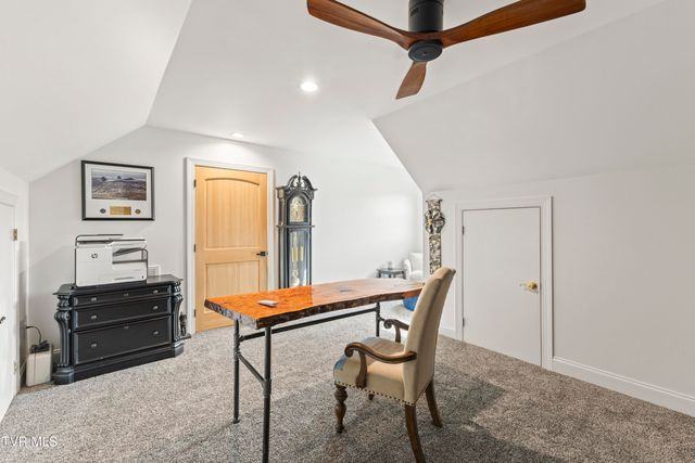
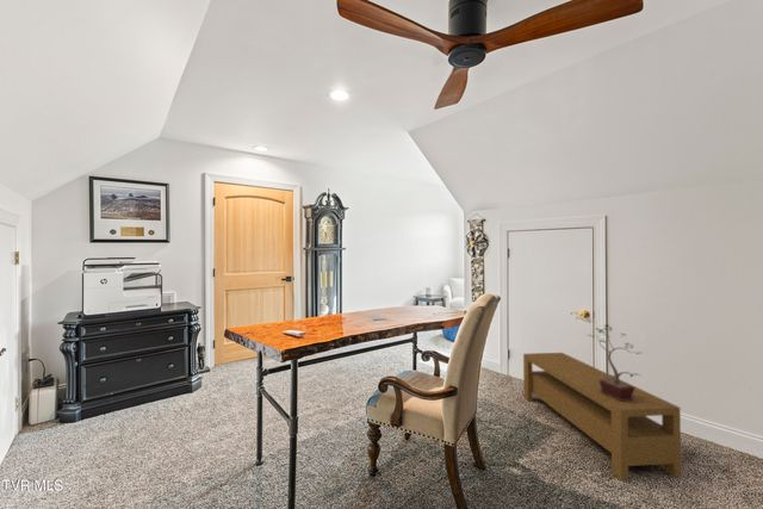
+ tv stand (585, 402)
+ potted plant (609, 356)
